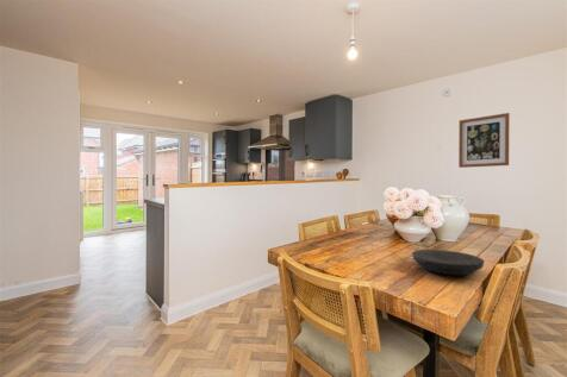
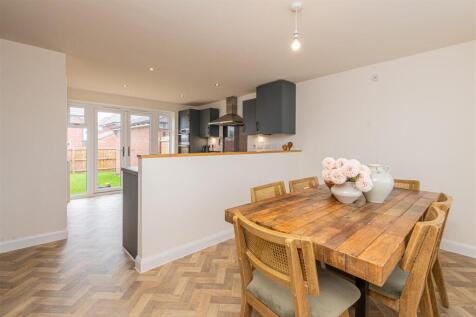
- plate (446, 263)
- wall art (482, 142)
